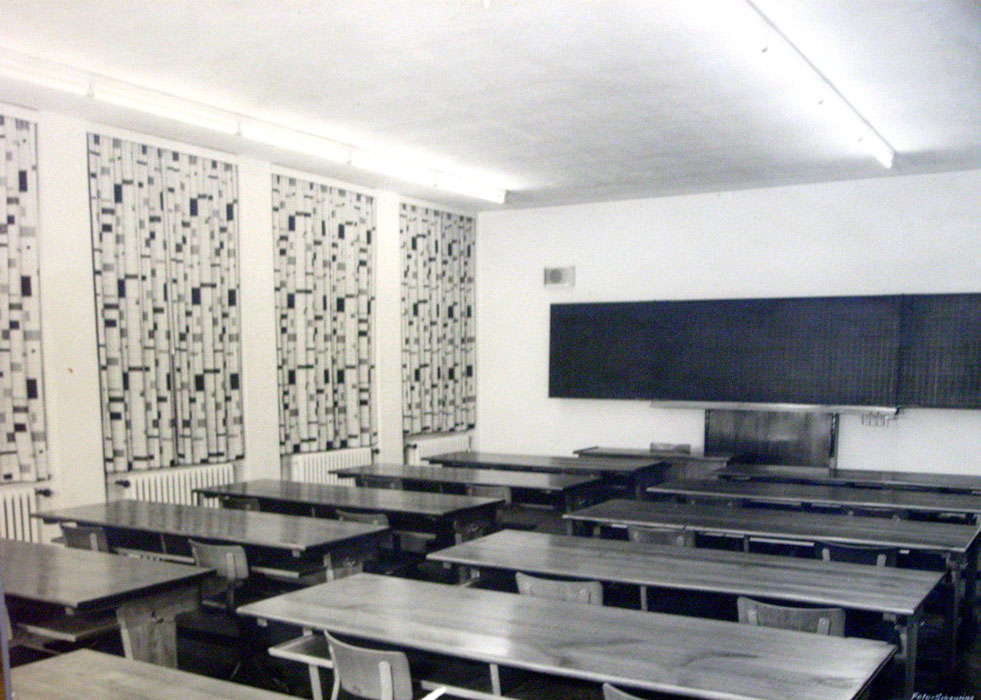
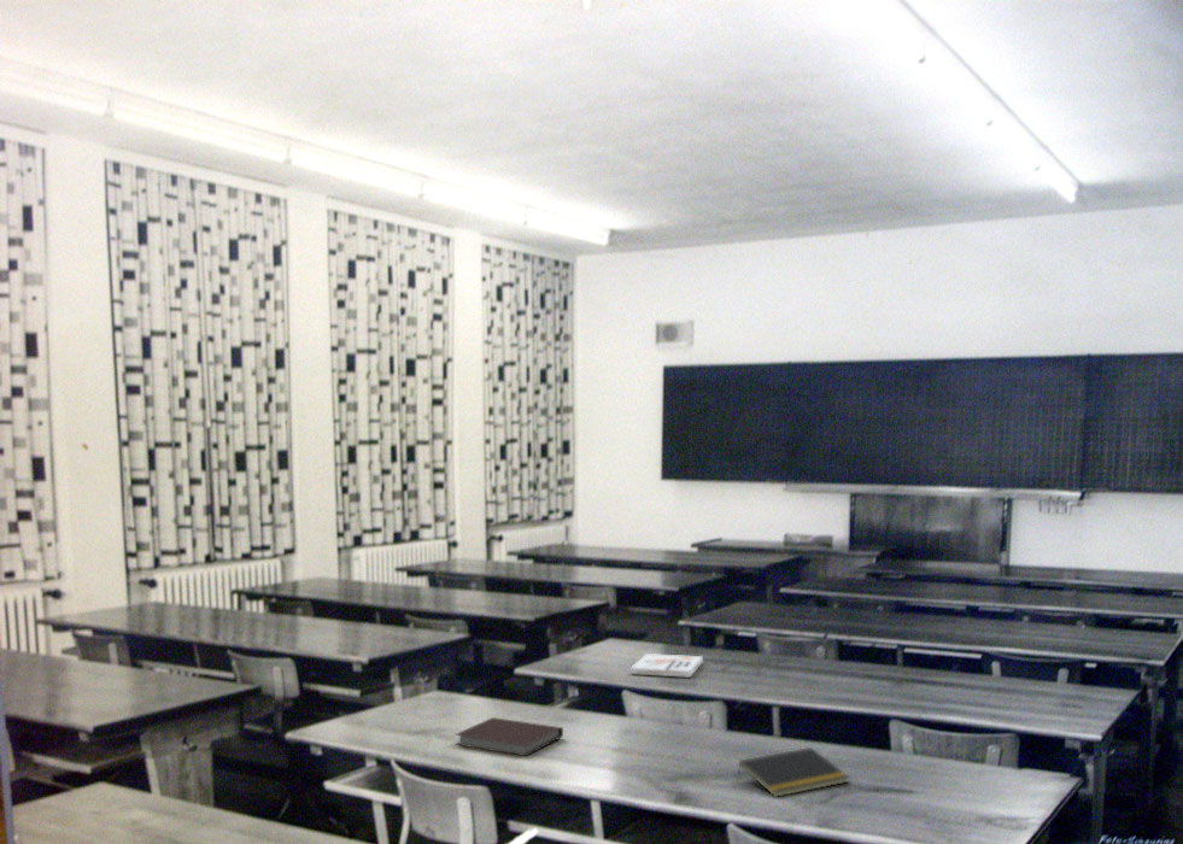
+ book (667, 664)
+ notebook (509, 735)
+ notepad (793, 770)
